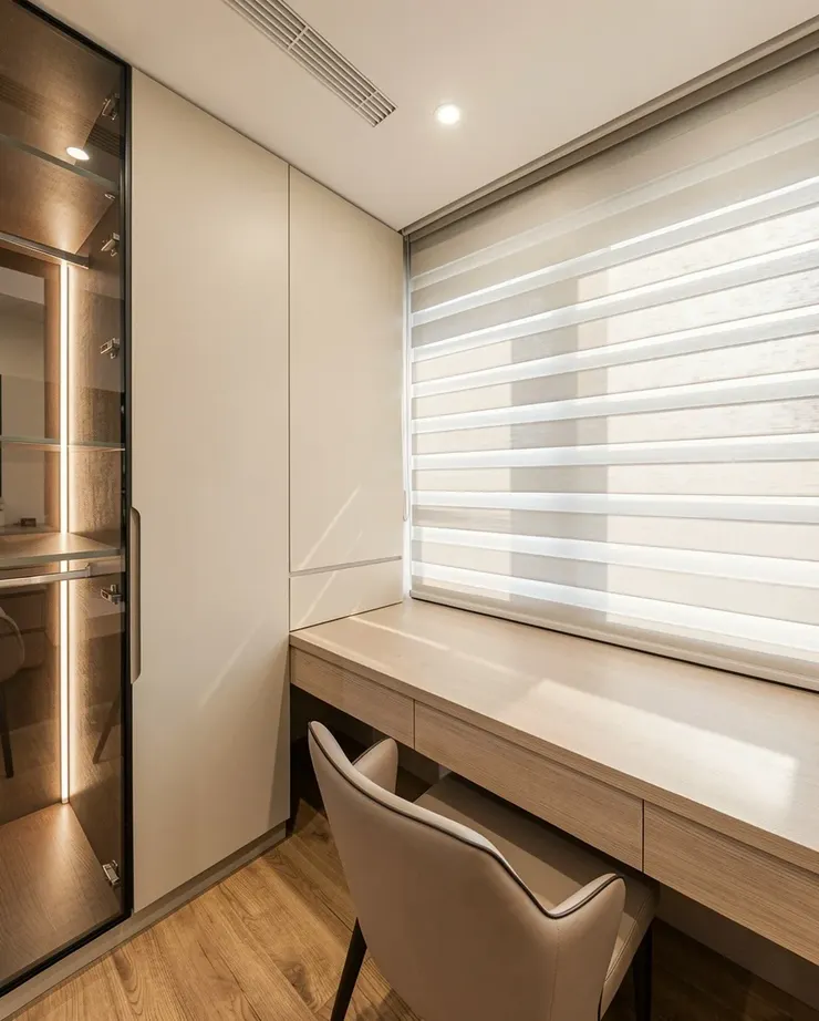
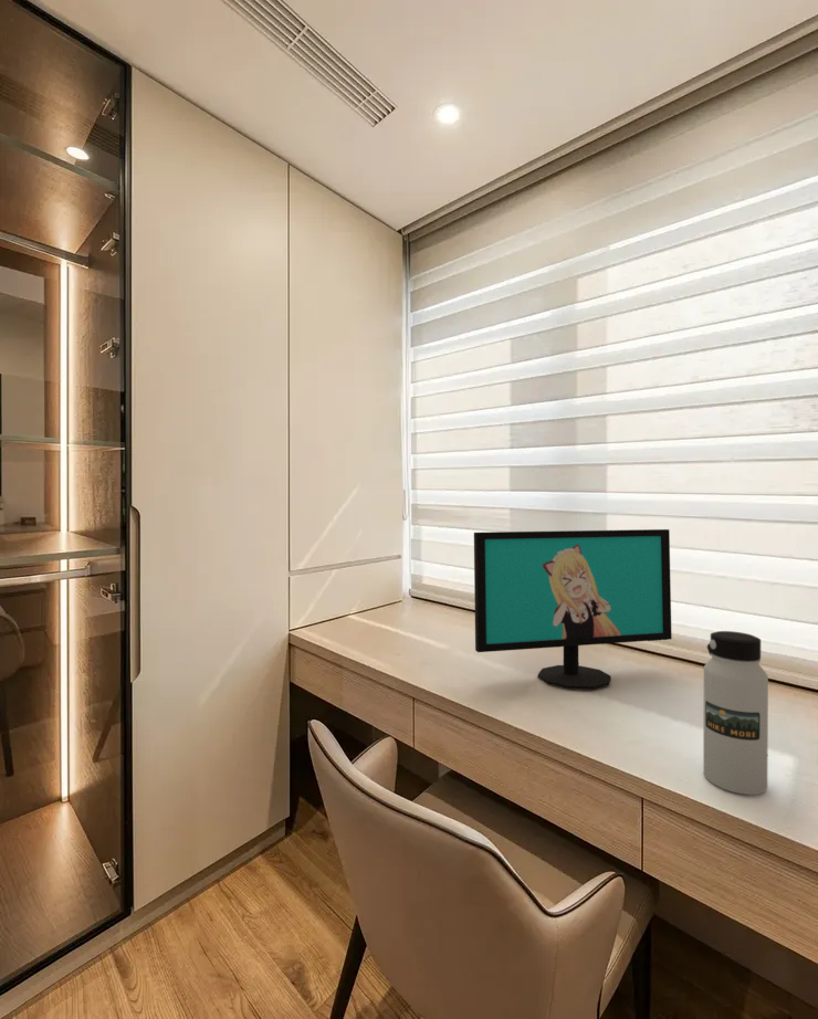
+ water bottle (734, 707)
+ computer monitor (574, 603)
